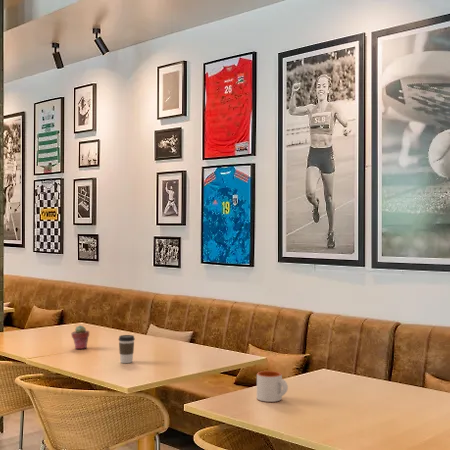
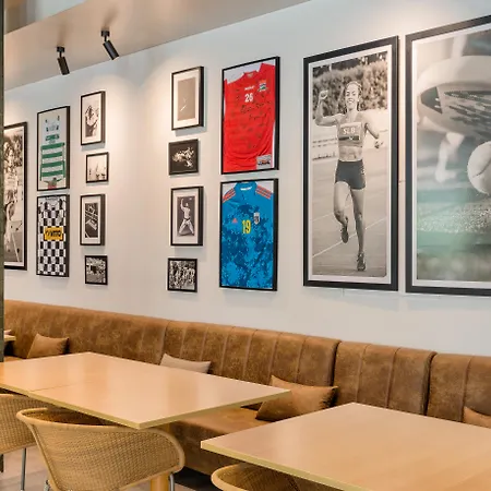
- mug (272, 386)
- coffee cup (126, 348)
- potted succulent (80, 336)
